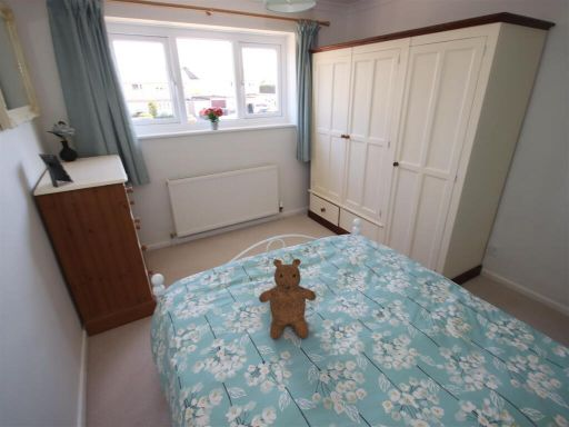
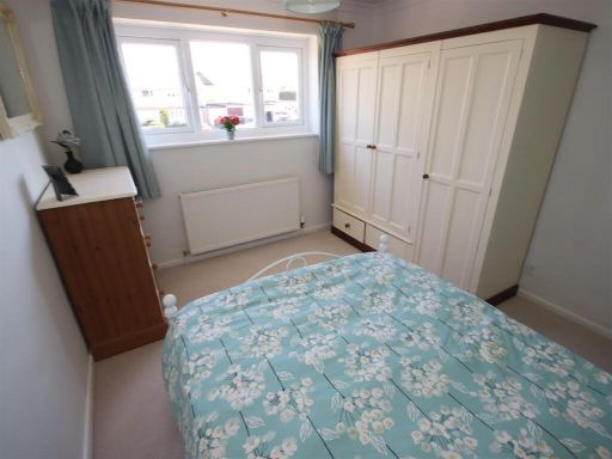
- teddy bear (288, 296)
